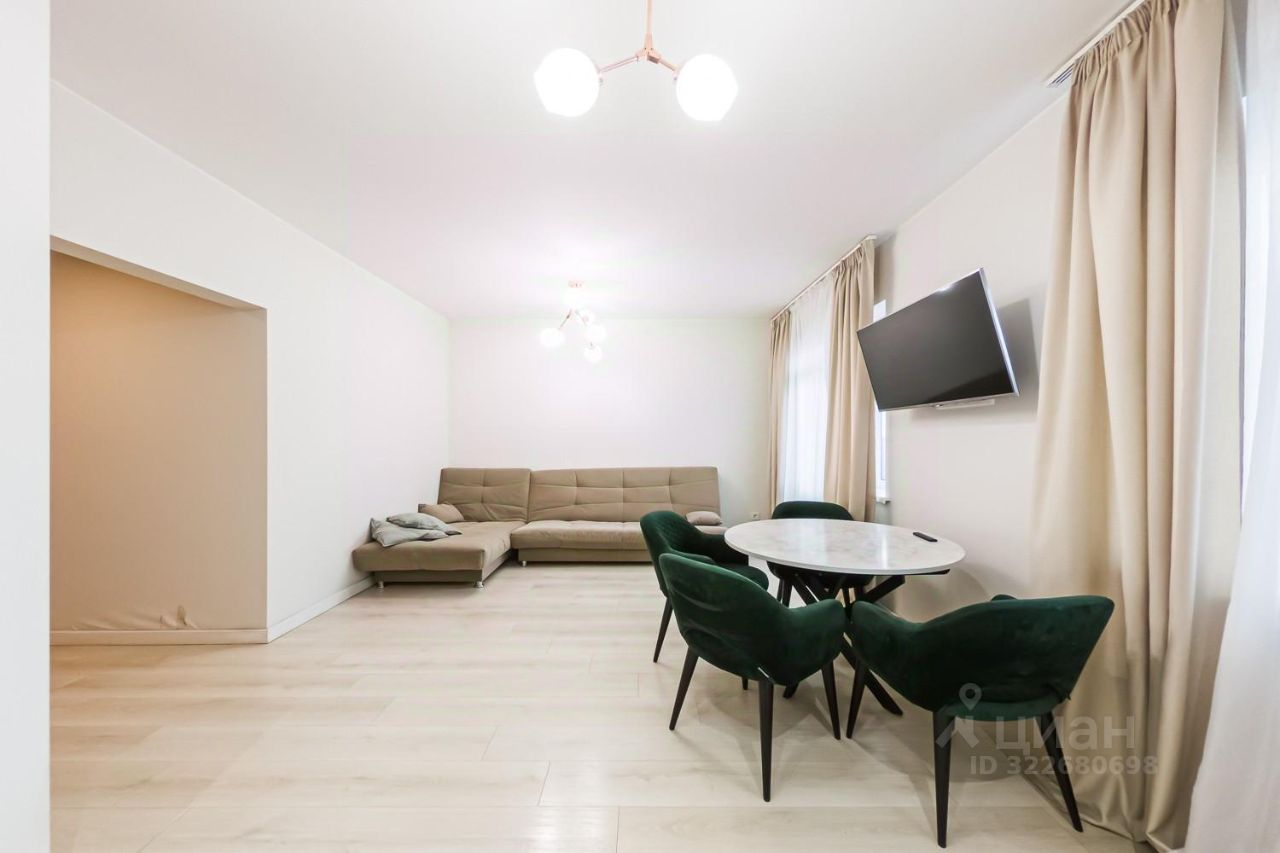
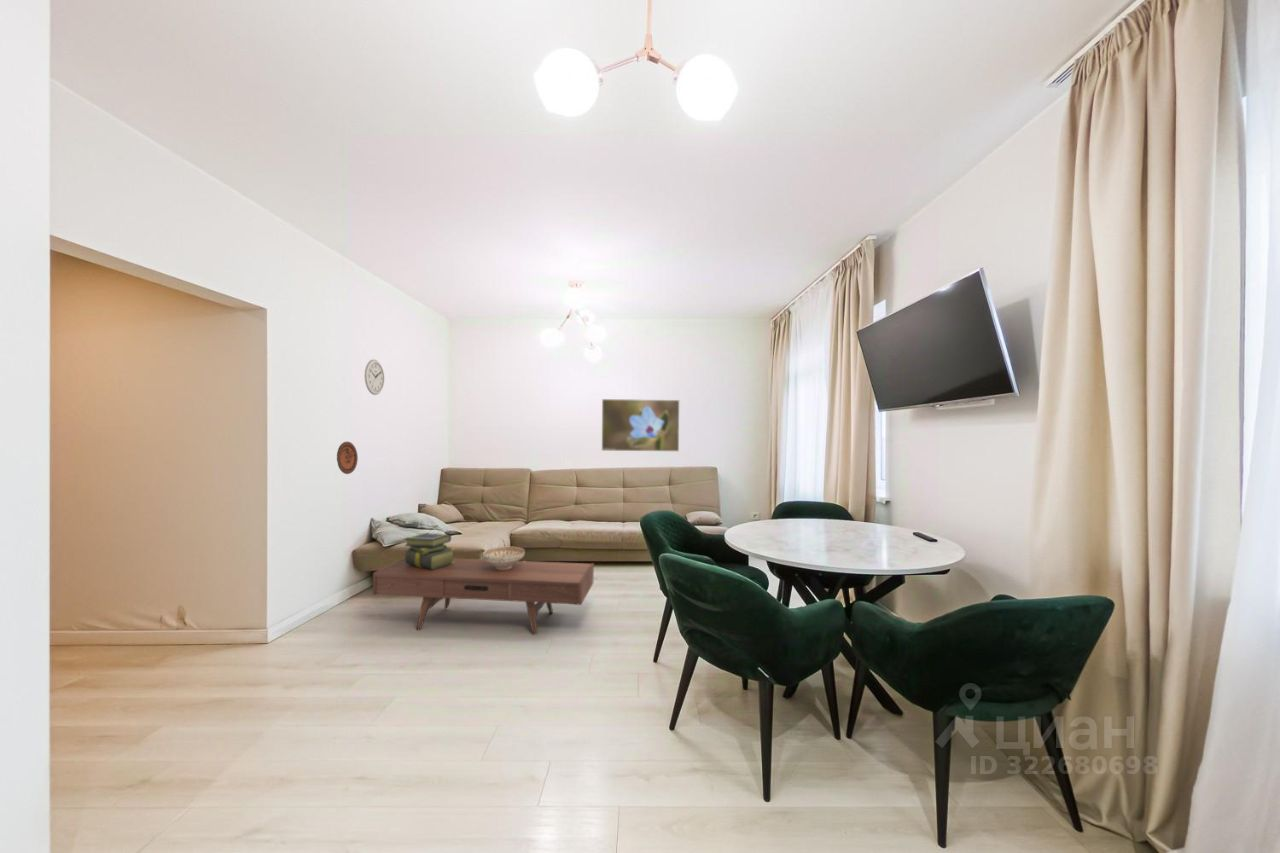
+ stack of books (428, 549)
+ wall clock (375, 377)
+ coffee table (487, 594)
+ decorative bowl (503, 558)
+ decorative plate (346, 457)
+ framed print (640, 425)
